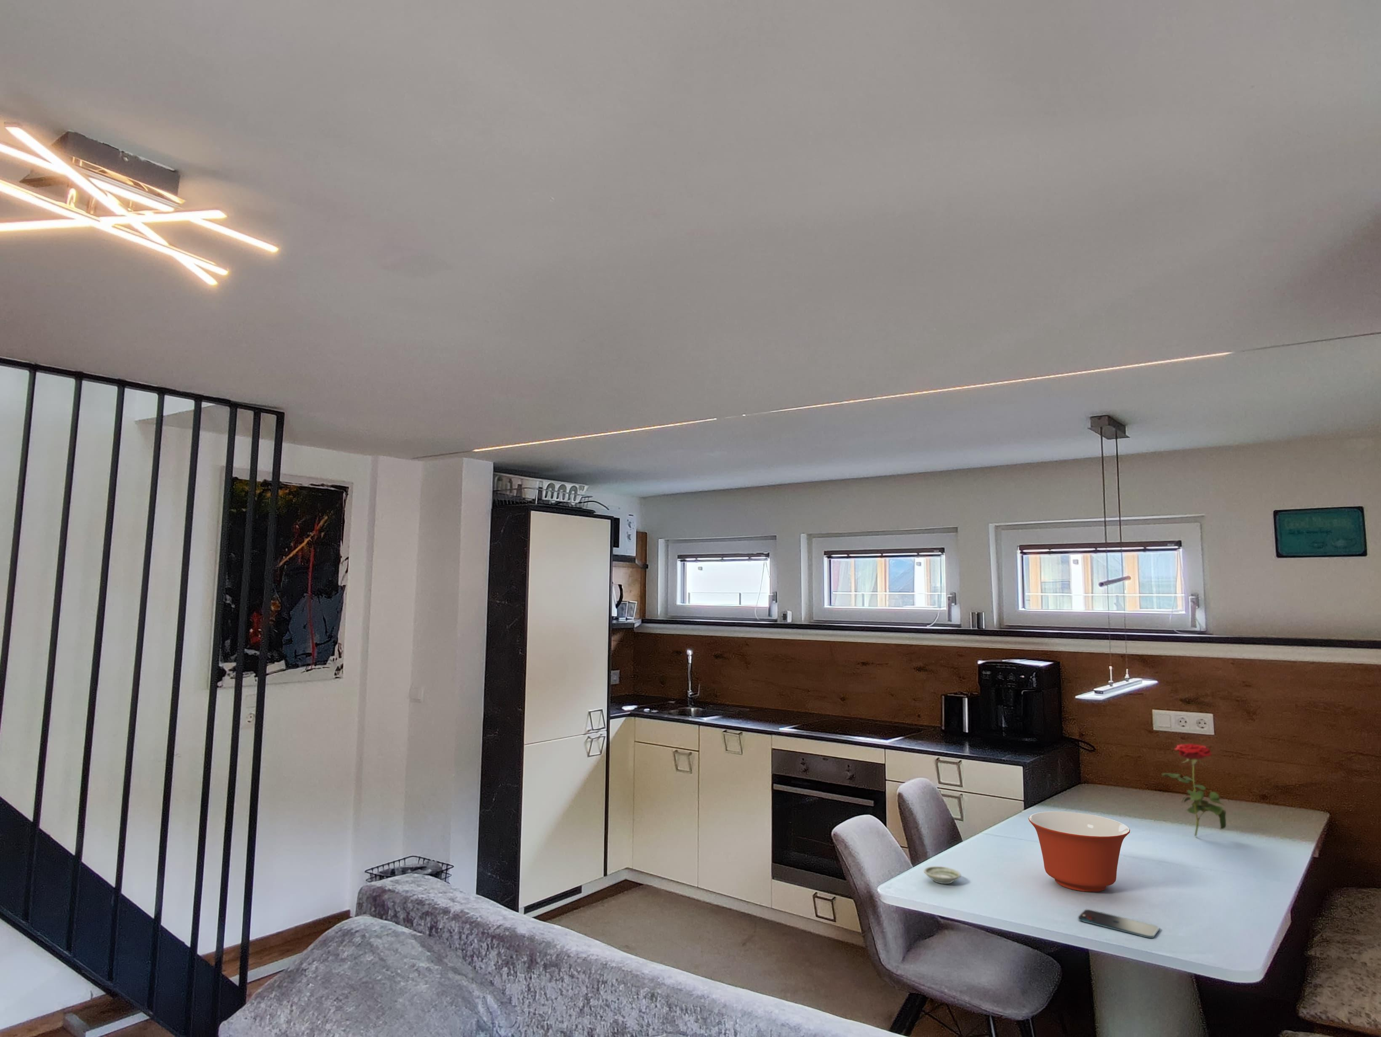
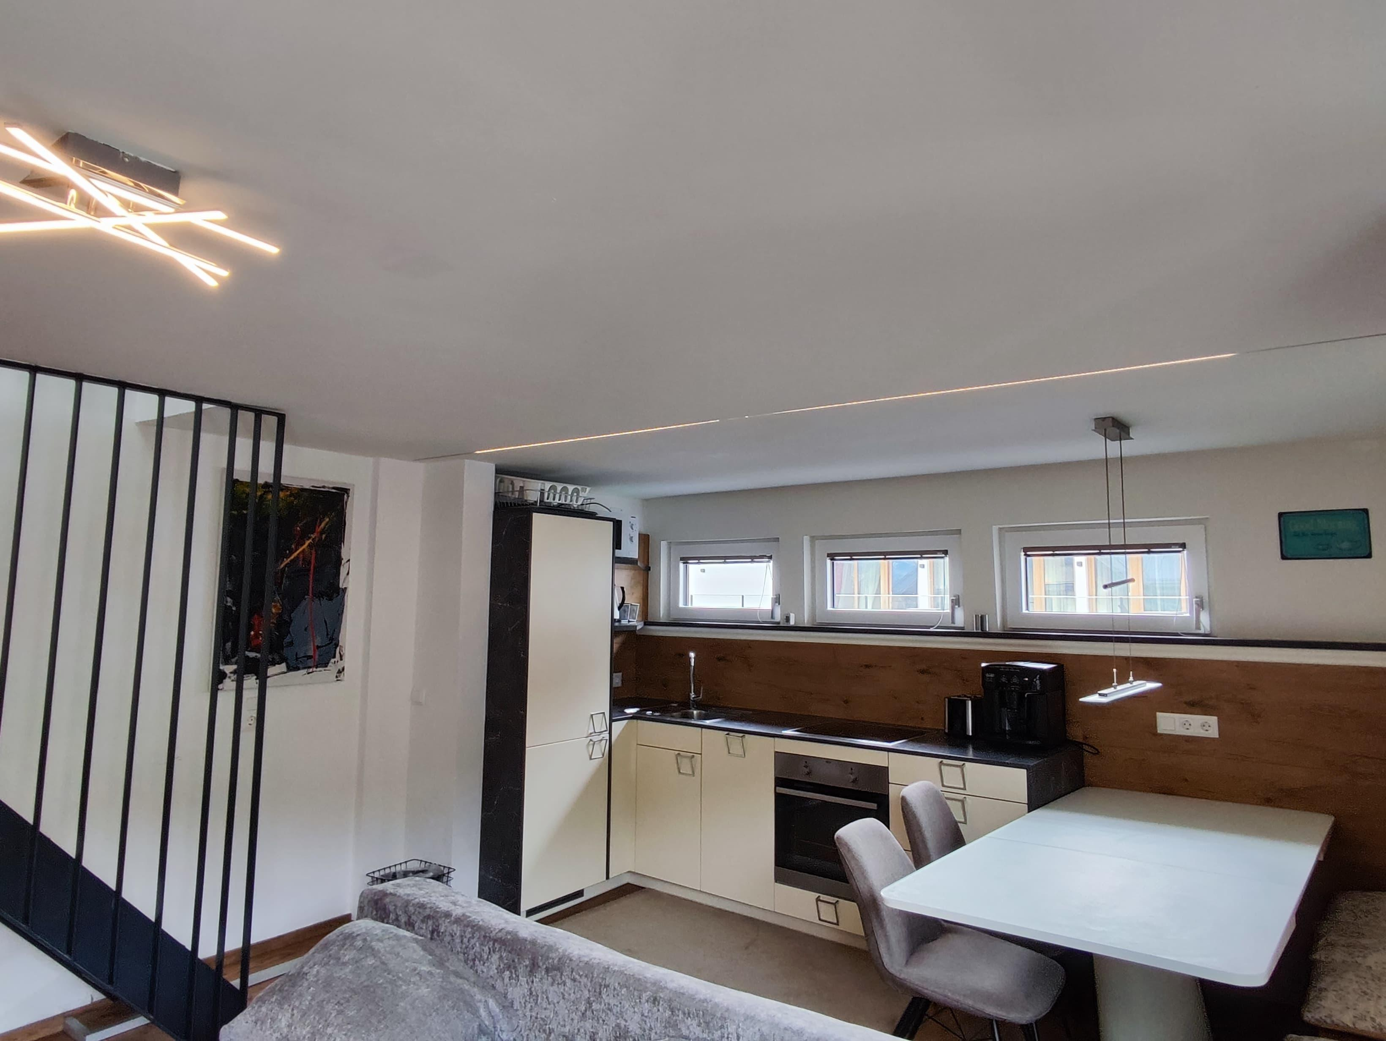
- flower (1190, 791)
- smartphone (1118, 923)
- mixing bowl (1079, 853)
- saucer (942, 876)
